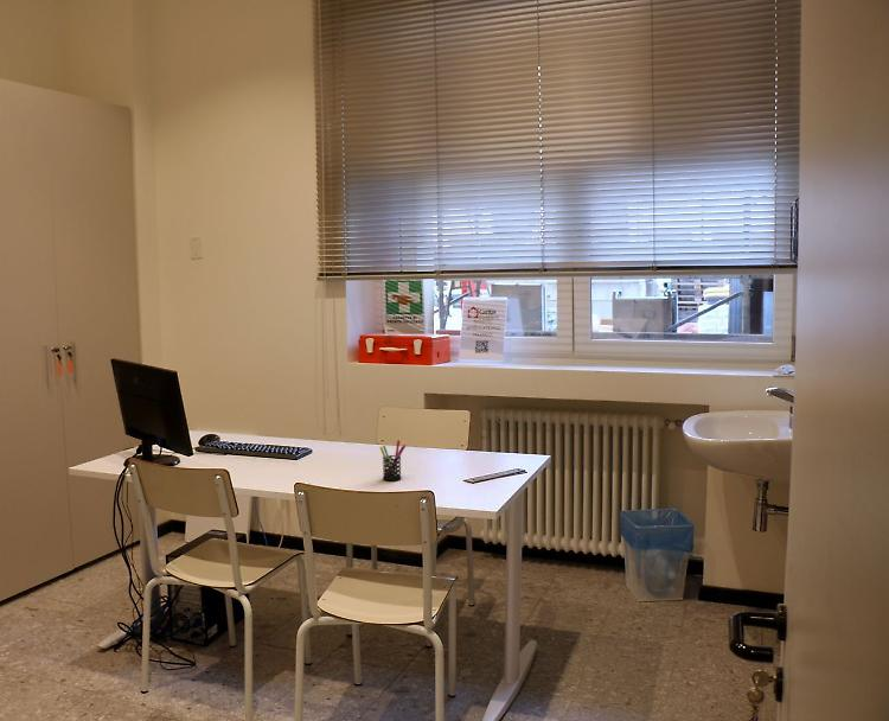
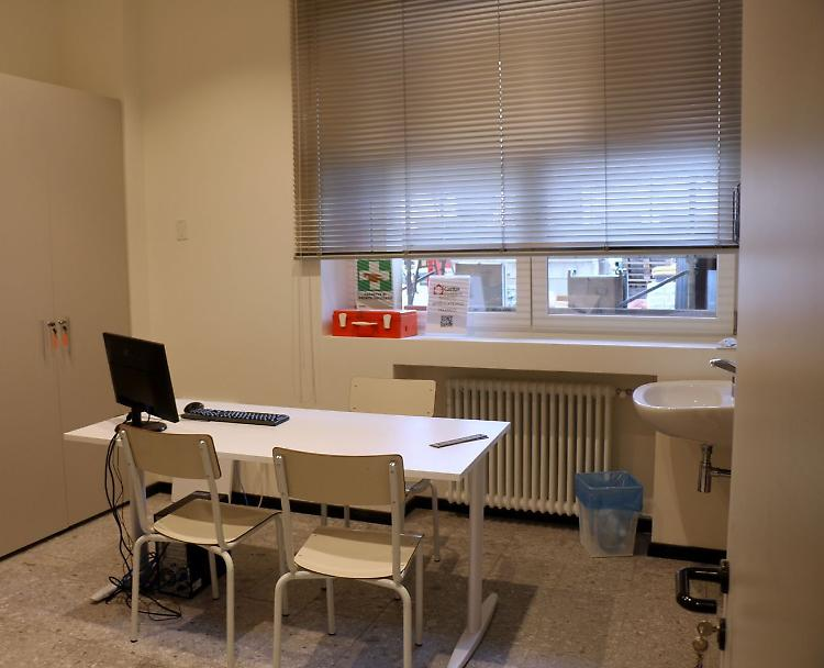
- pen holder (391, 459)
